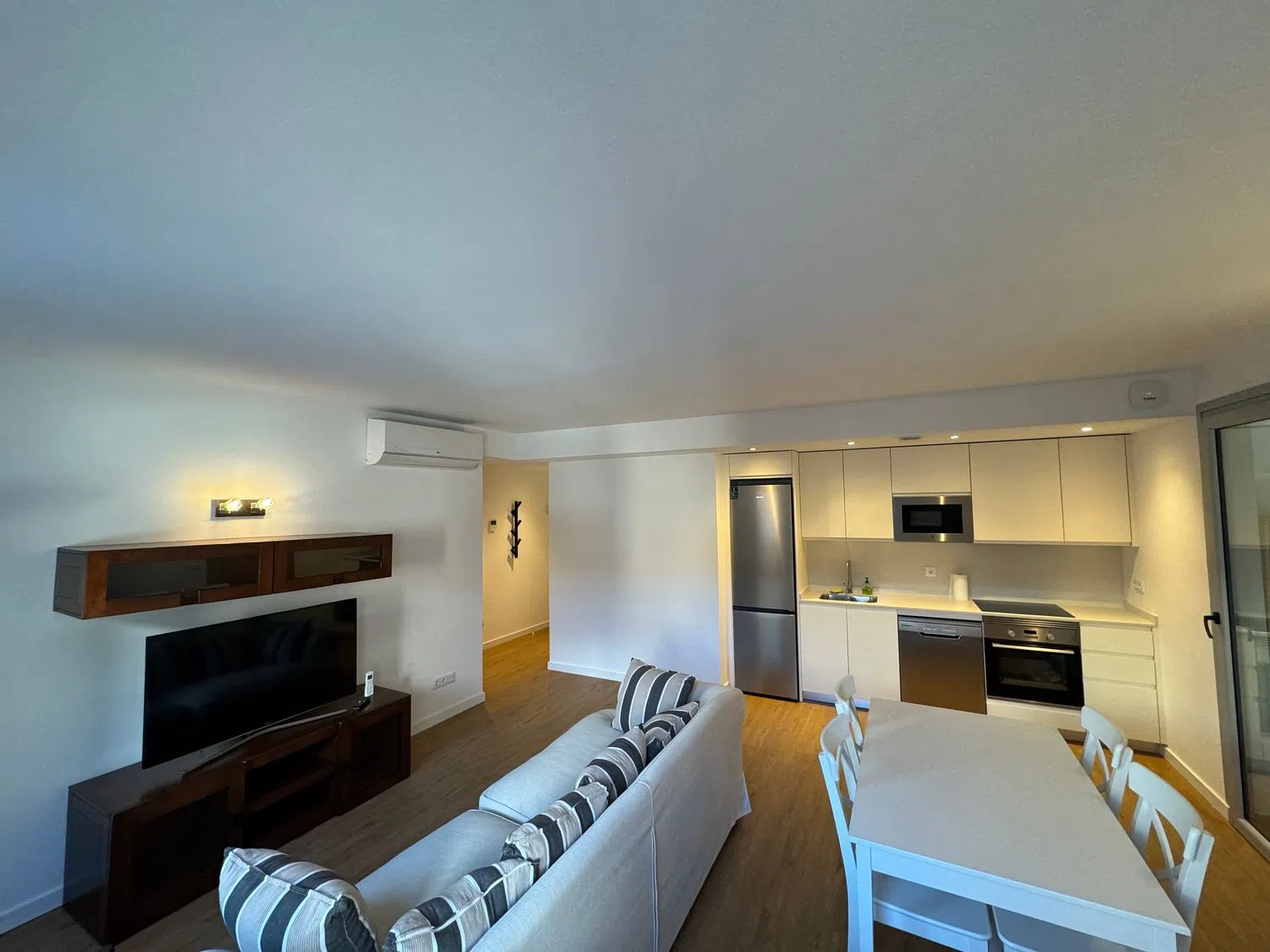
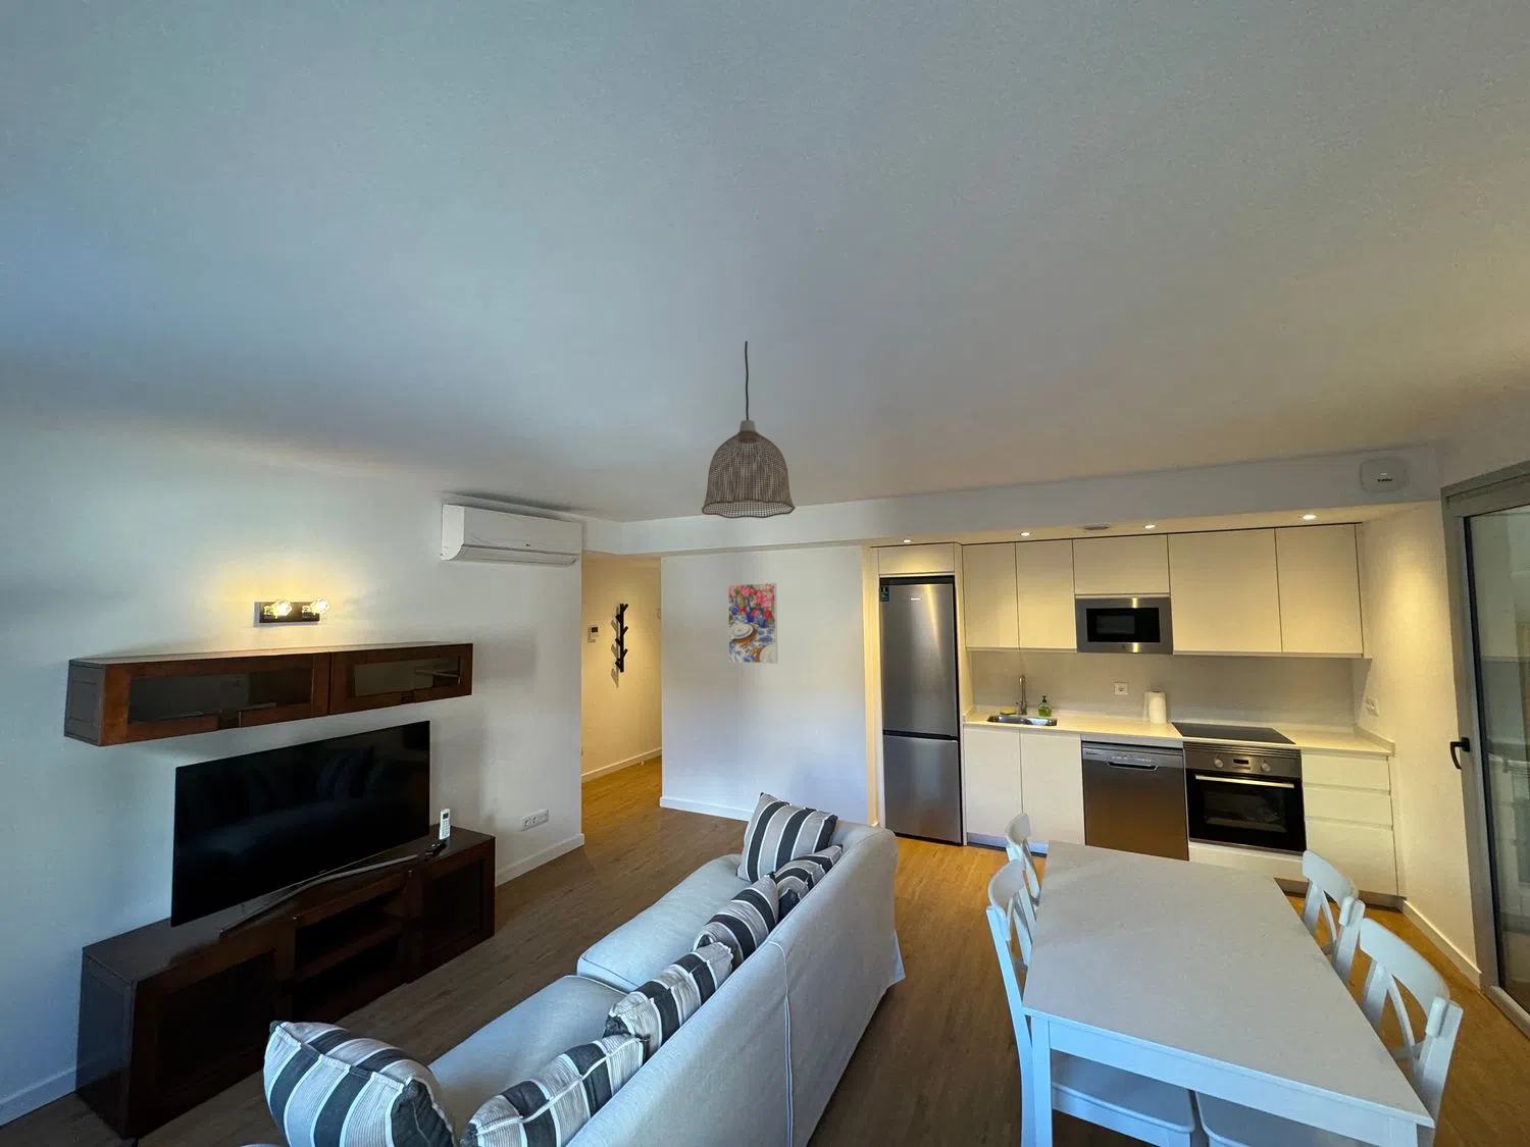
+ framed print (752, 623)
+ pendant lamp (747, 425)
